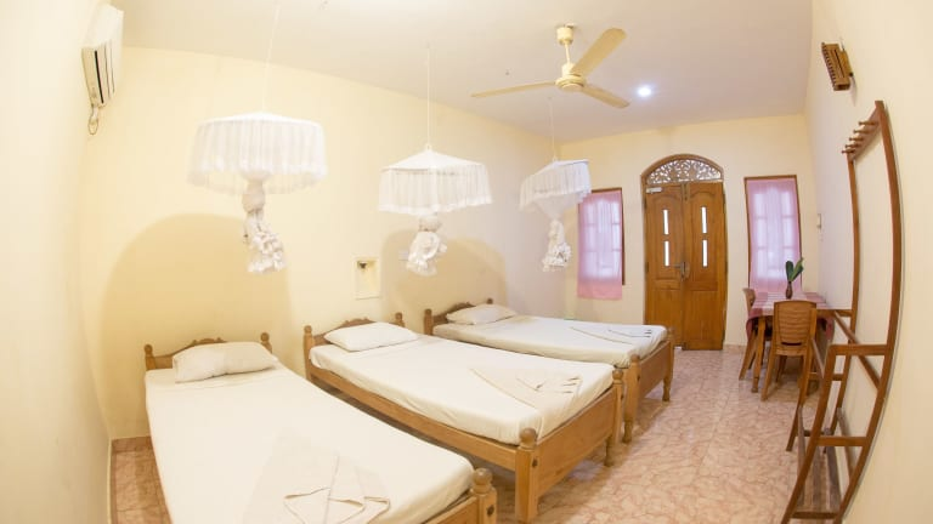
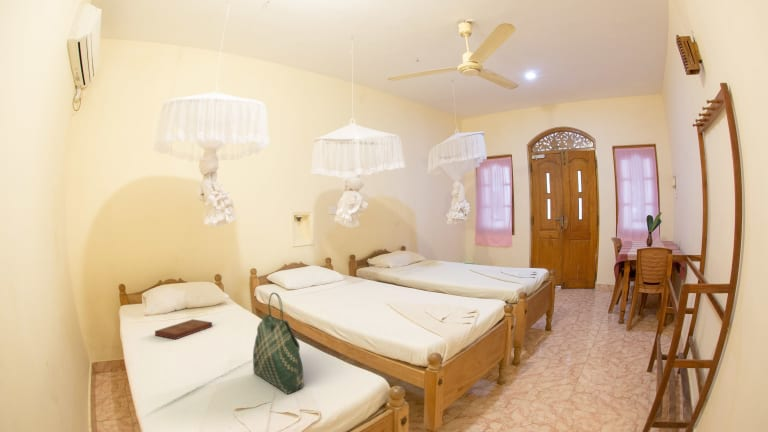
+ book (184, 328)
+ tote bag (277, 336)
